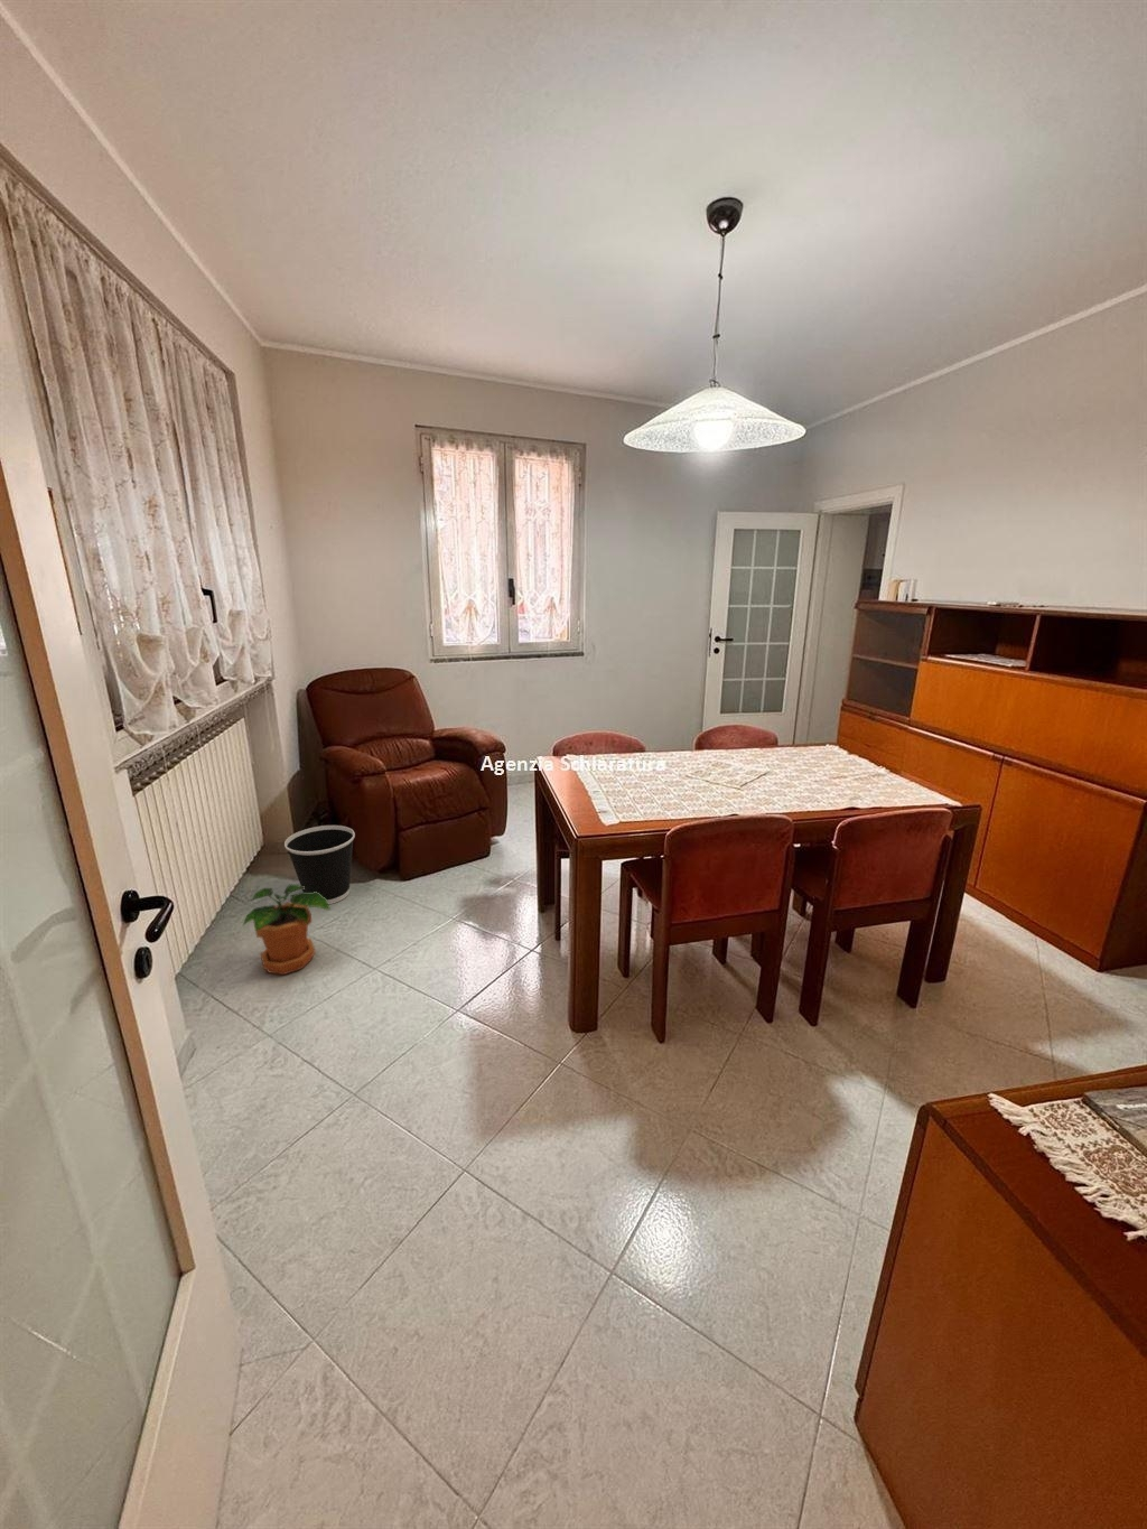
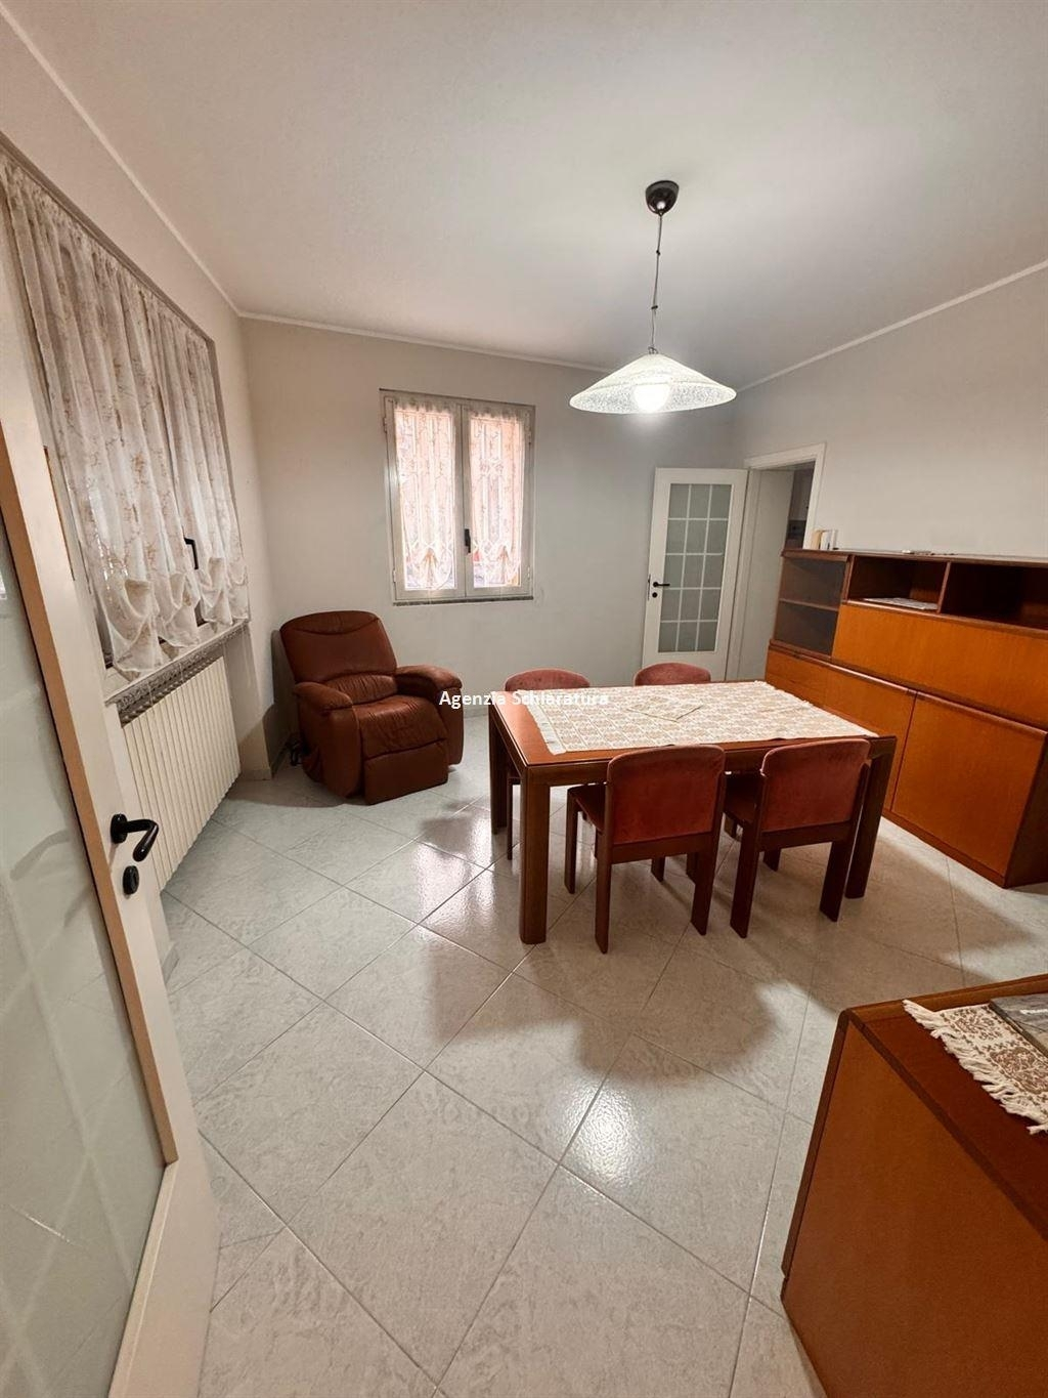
- wastebasket (324, 866)
- potted plant (289, 930)
